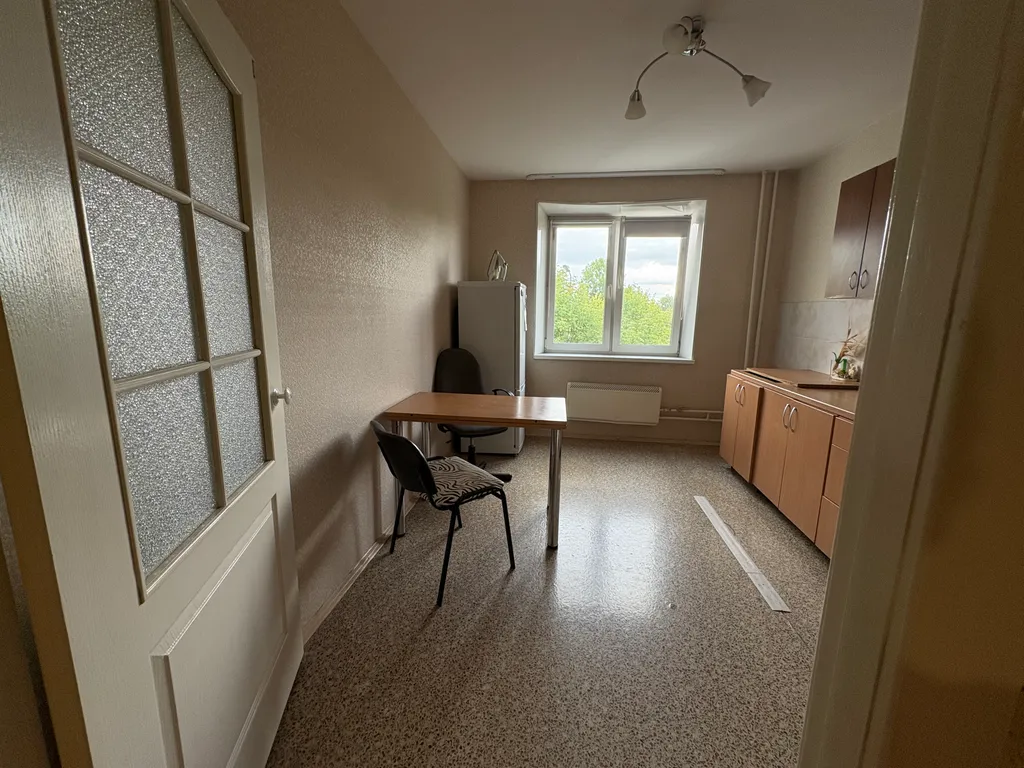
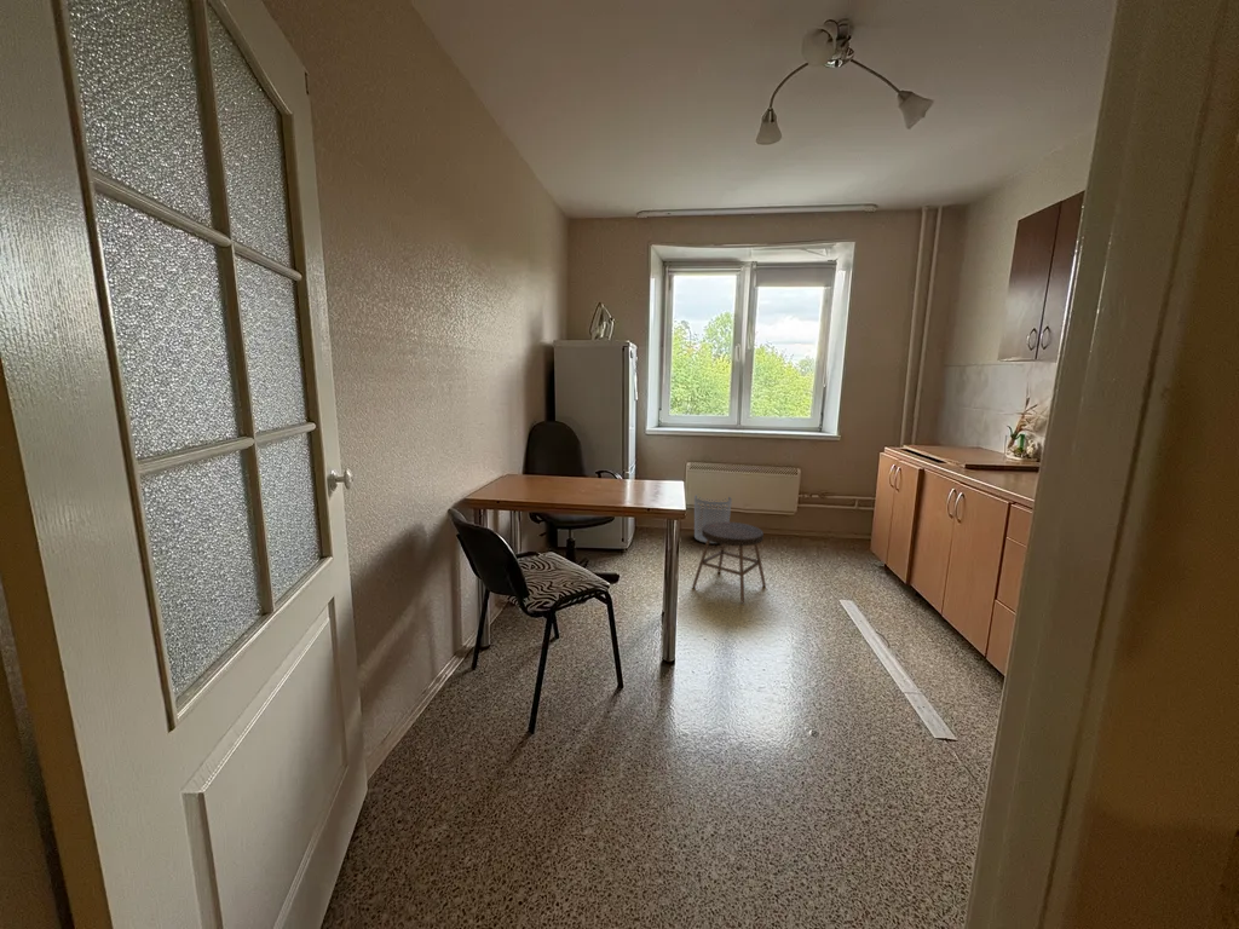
+ stool (730, 555)
+ waste bin (711, 518)
